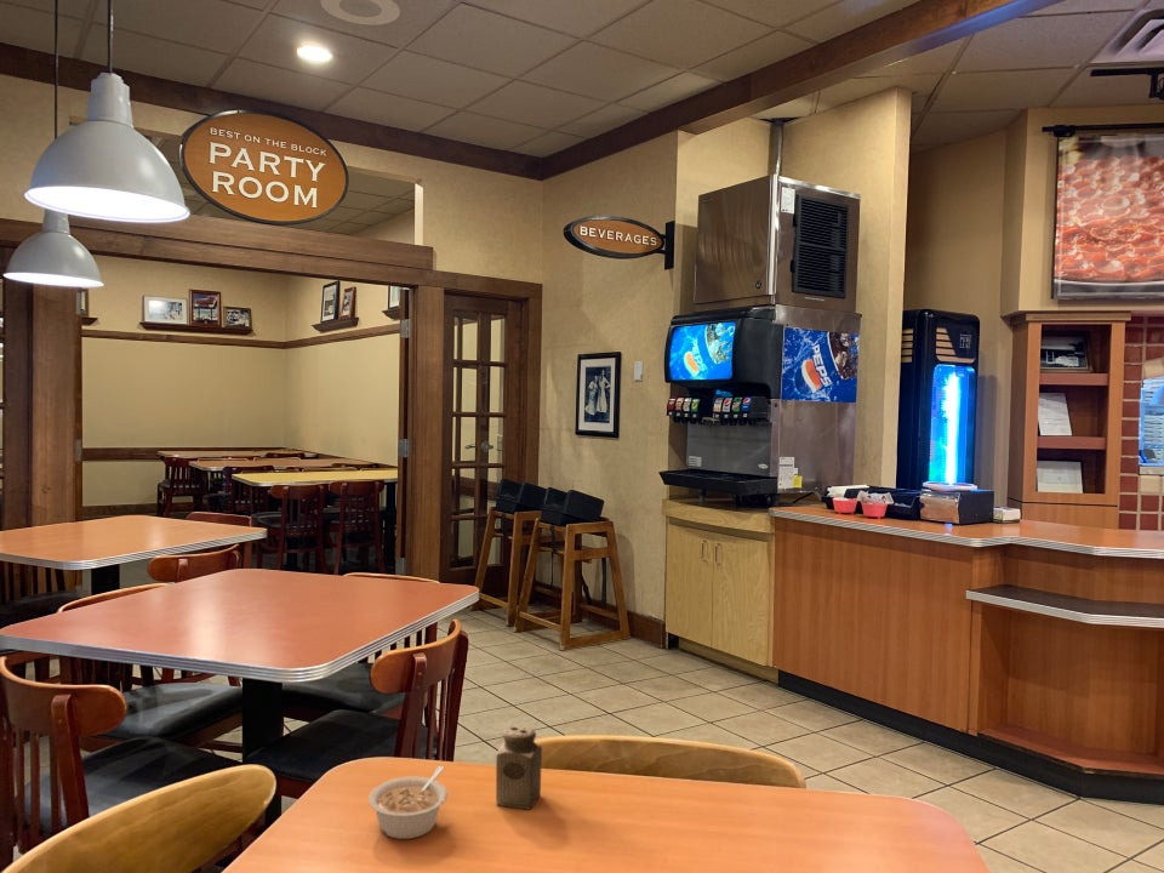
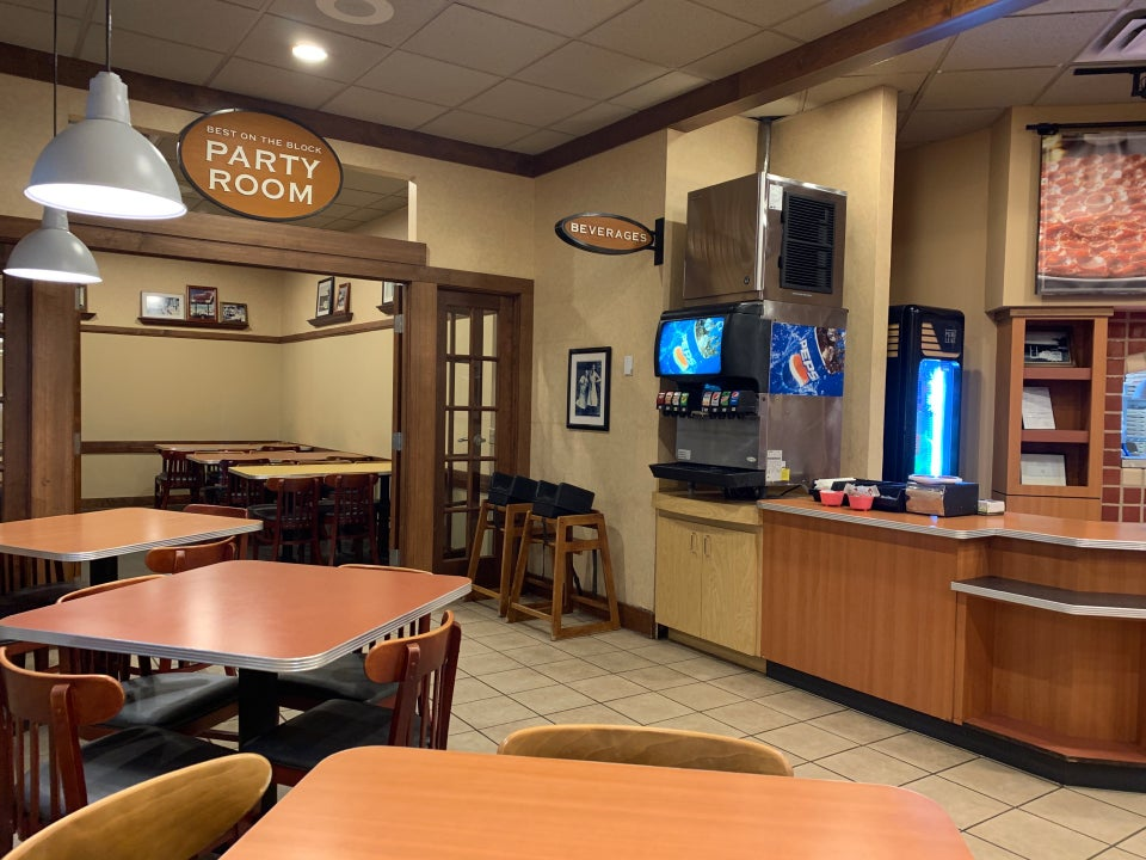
- legume (407, 805)
- salt shaker (519, 764)
